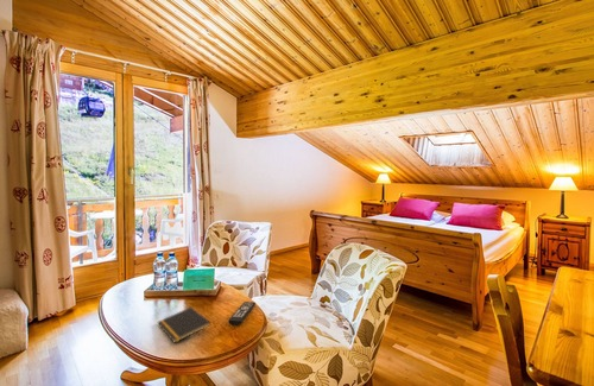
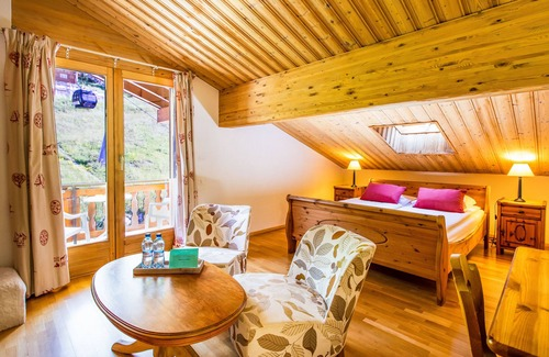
- notepad (183, 323)
- remote control (242, 312)
